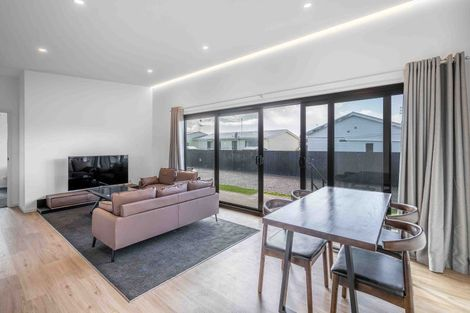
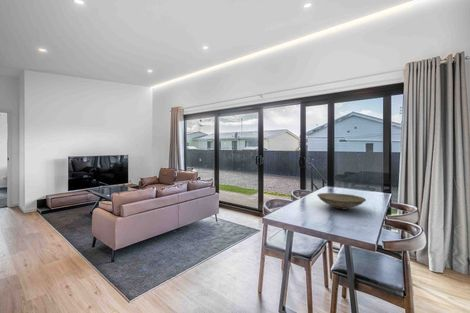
+ decorative bowl (340, 202)
